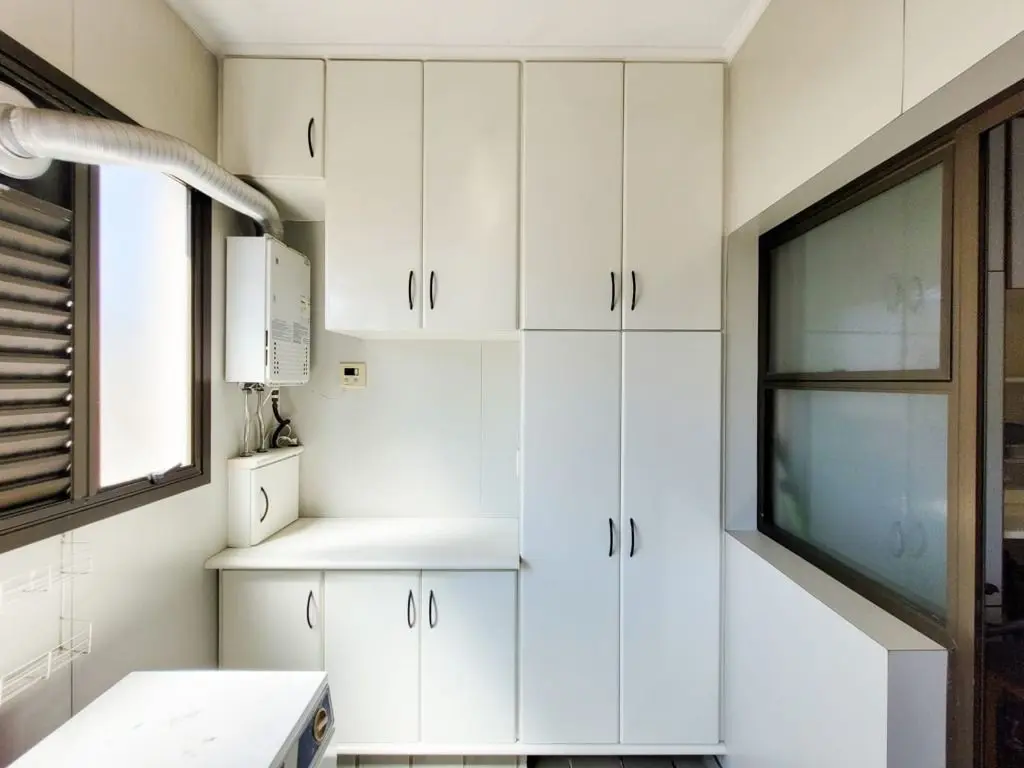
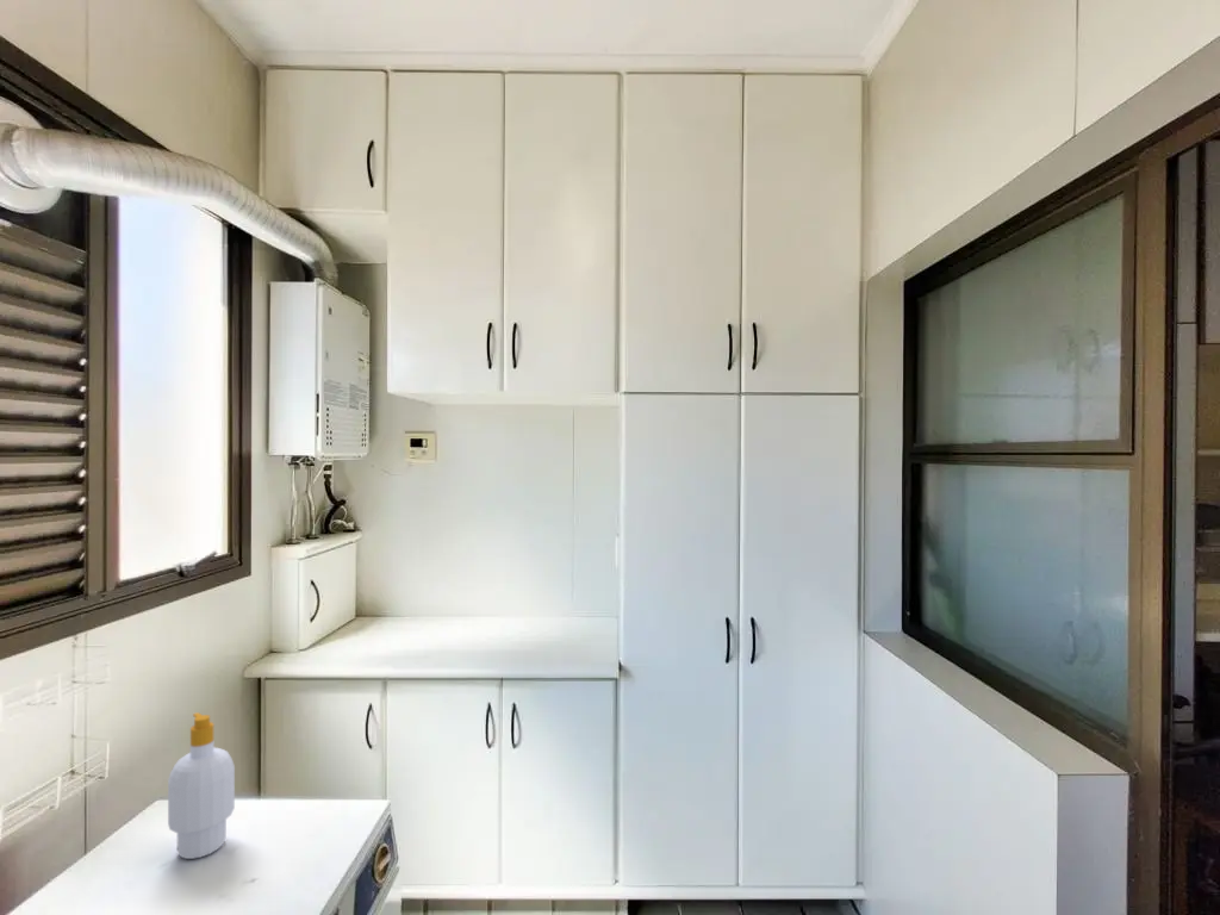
+ soap bottle (201, 782)
